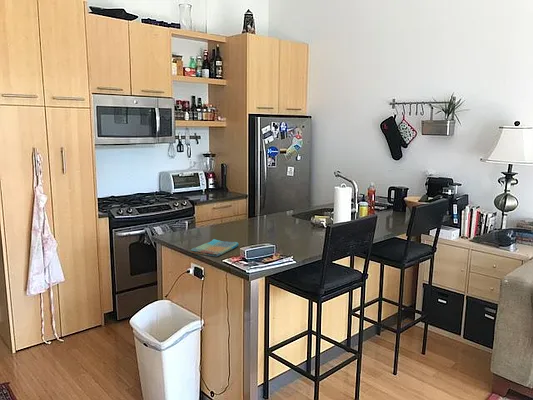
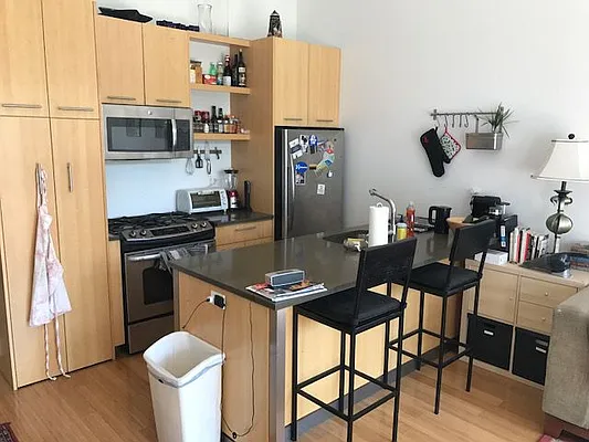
- dish towel (215, 247)
